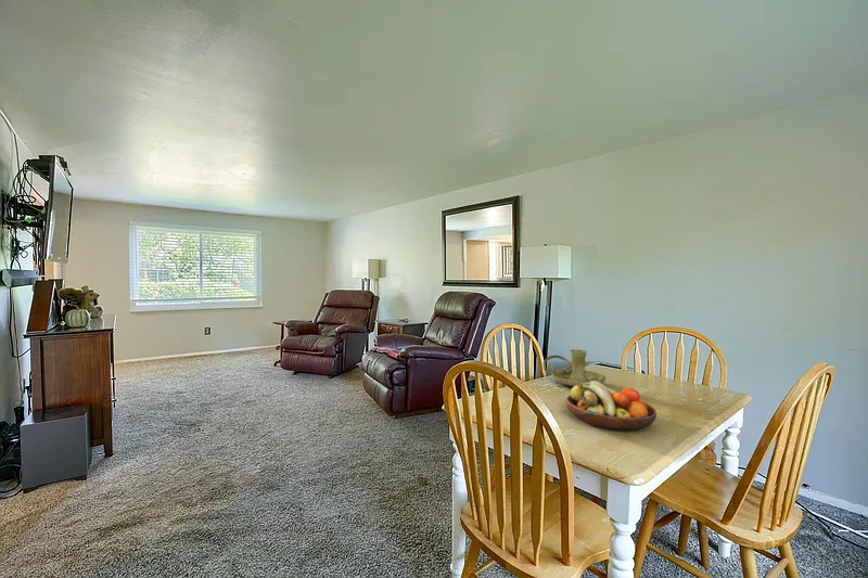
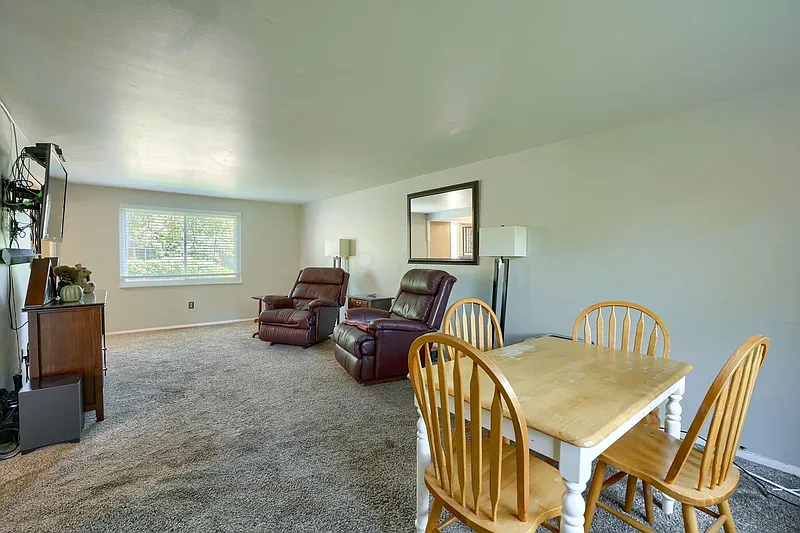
- candle holder (572, 367)
- fruit bowl (609, 400)
